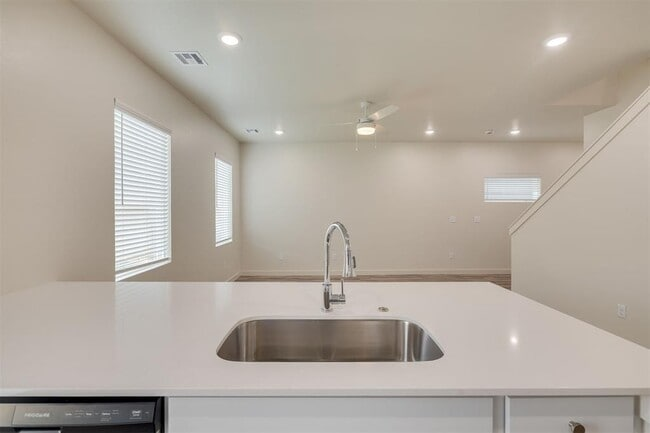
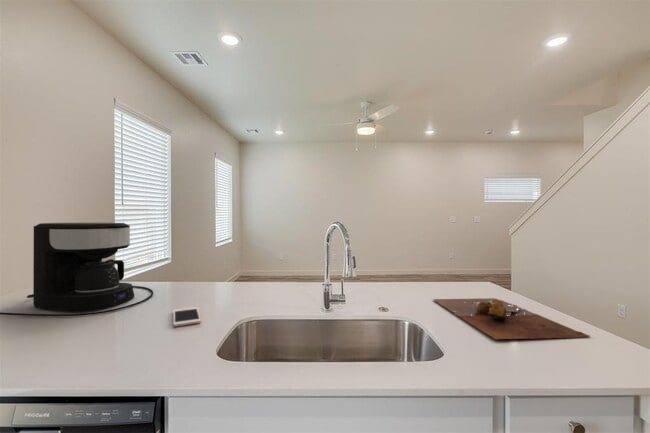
+ cell phone (186, 316)
+ cutting board (497, 307)
+ coffee maker (84, 261)
